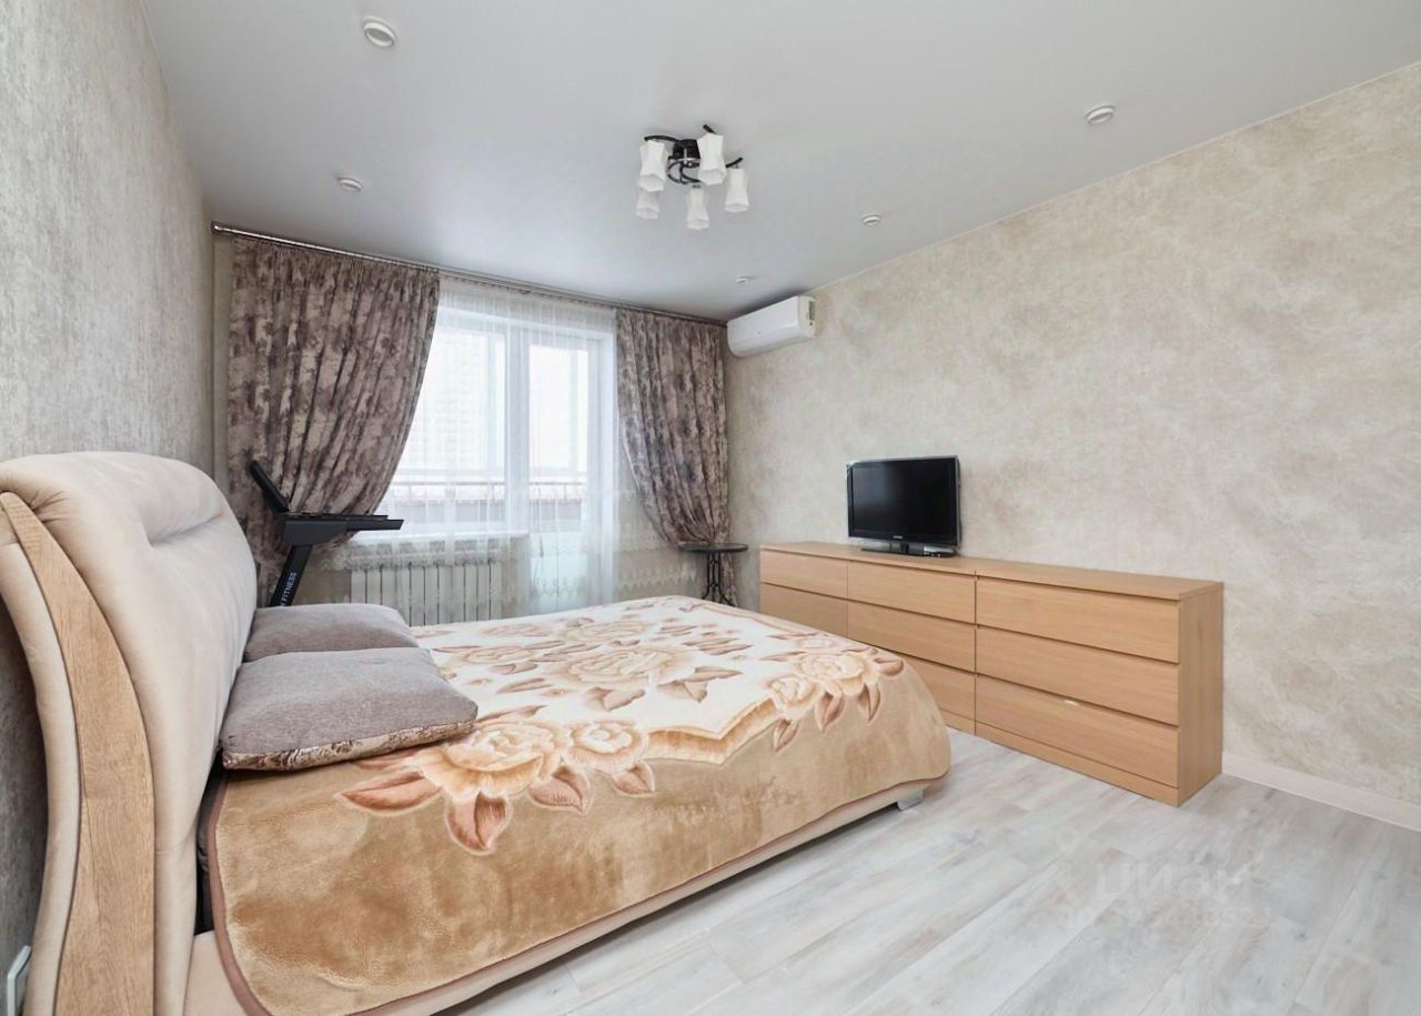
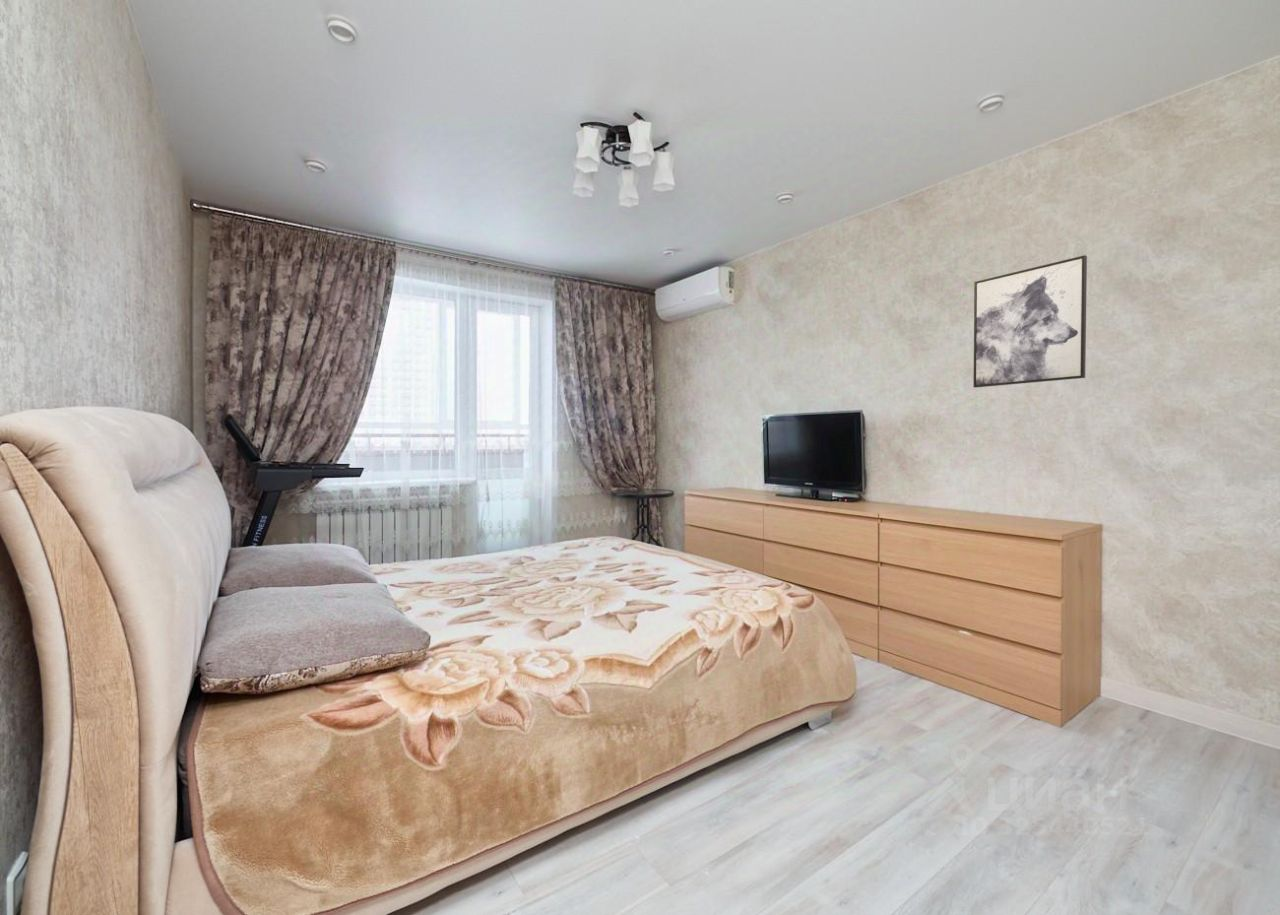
+ wall art (1026, 326)
